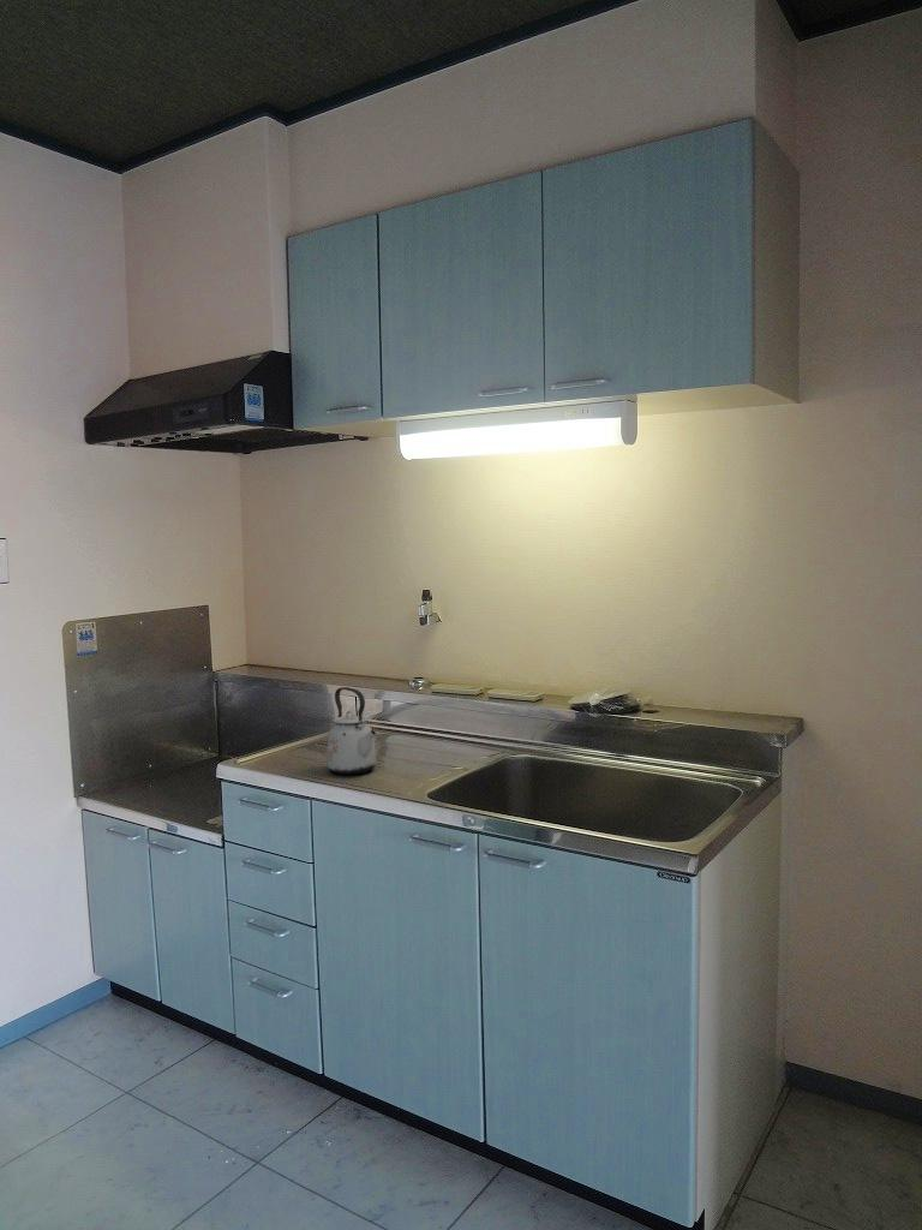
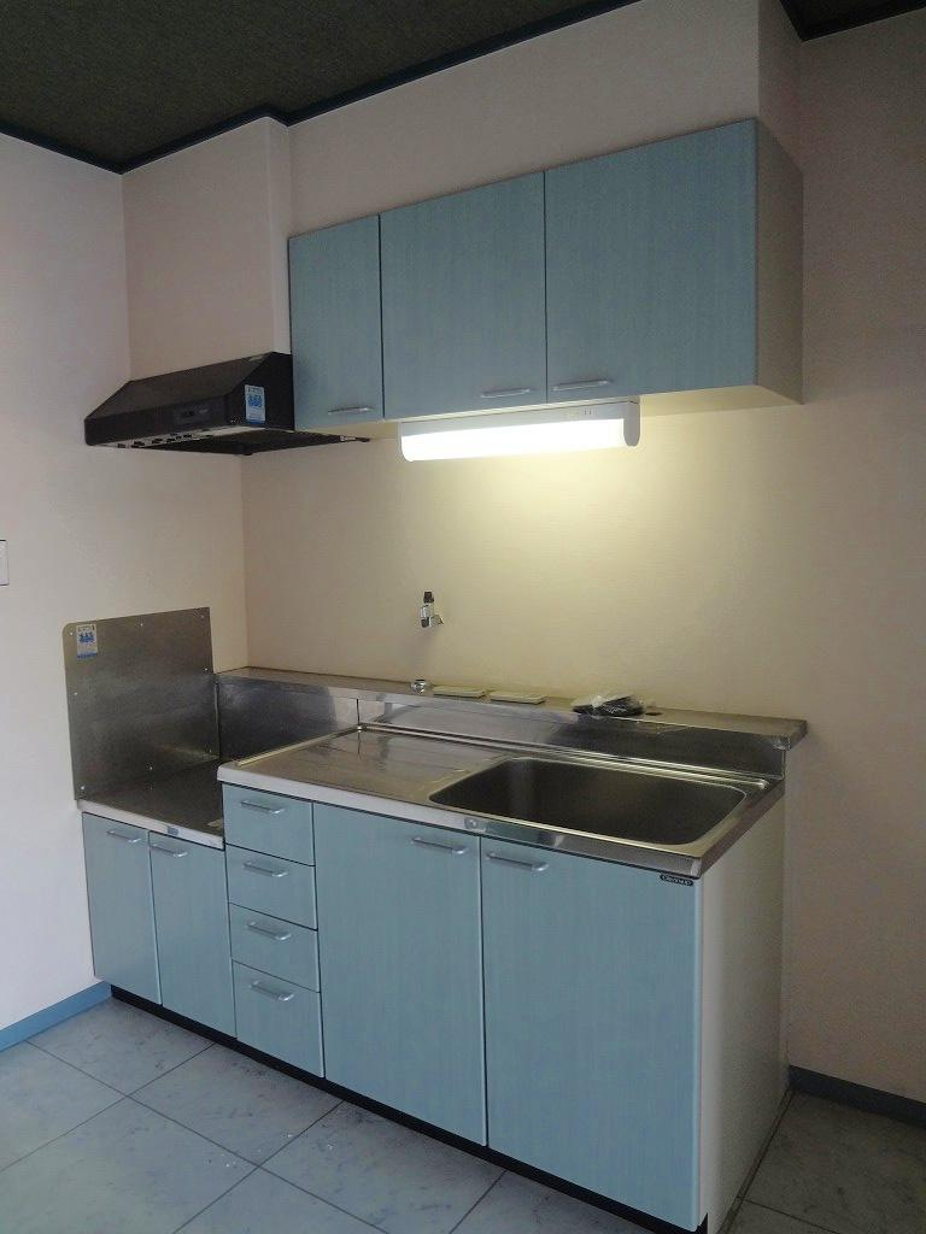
- kettle (355, 730)
